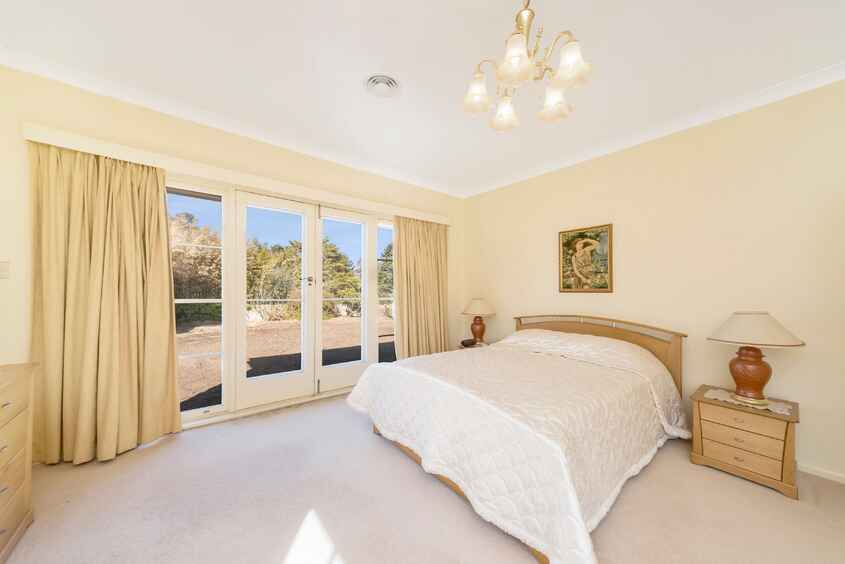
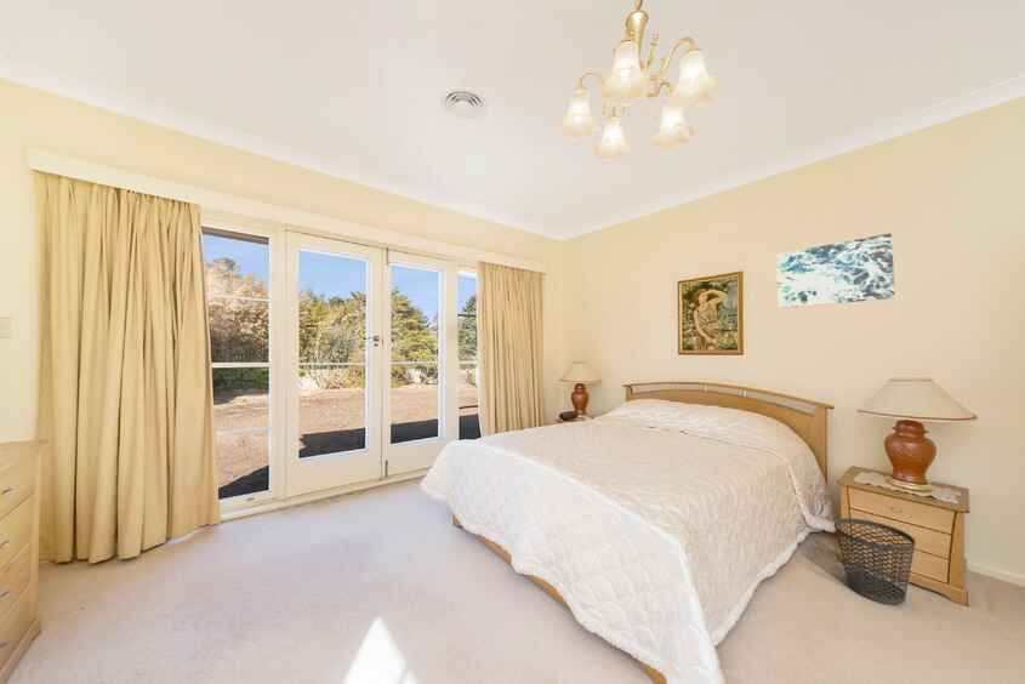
+ wall art (830, 274)
+ wastebasket (873, 562)
